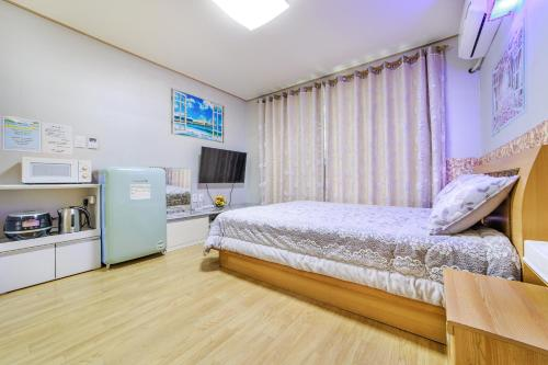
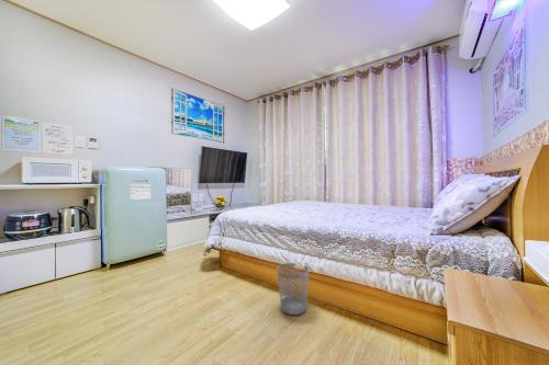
+ wastebasket (293, 287)
